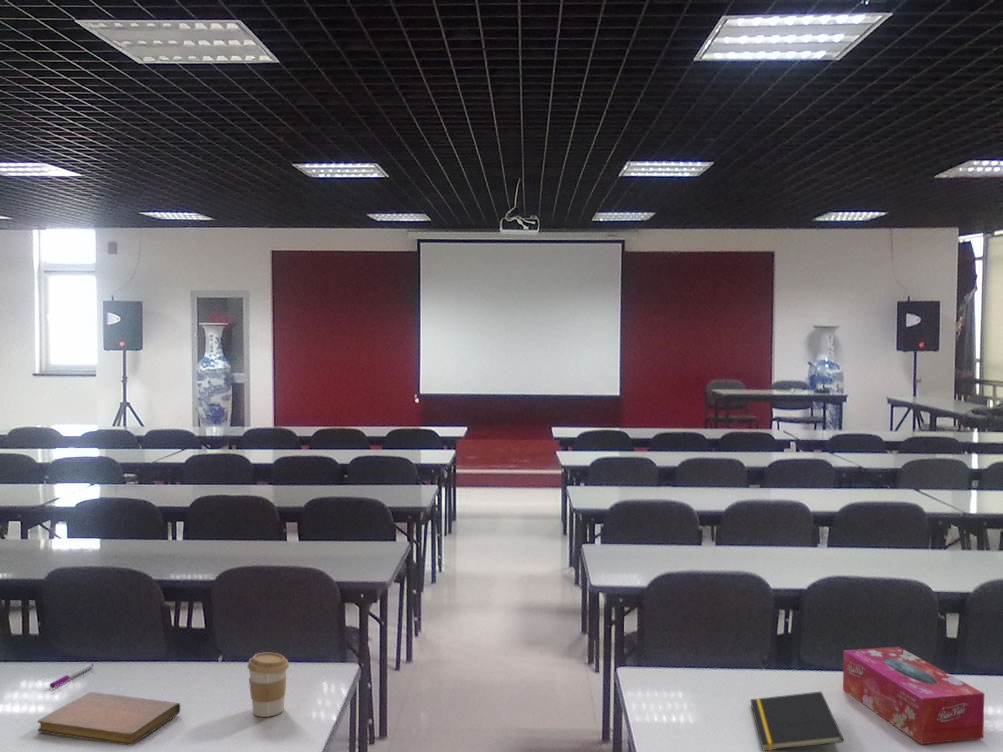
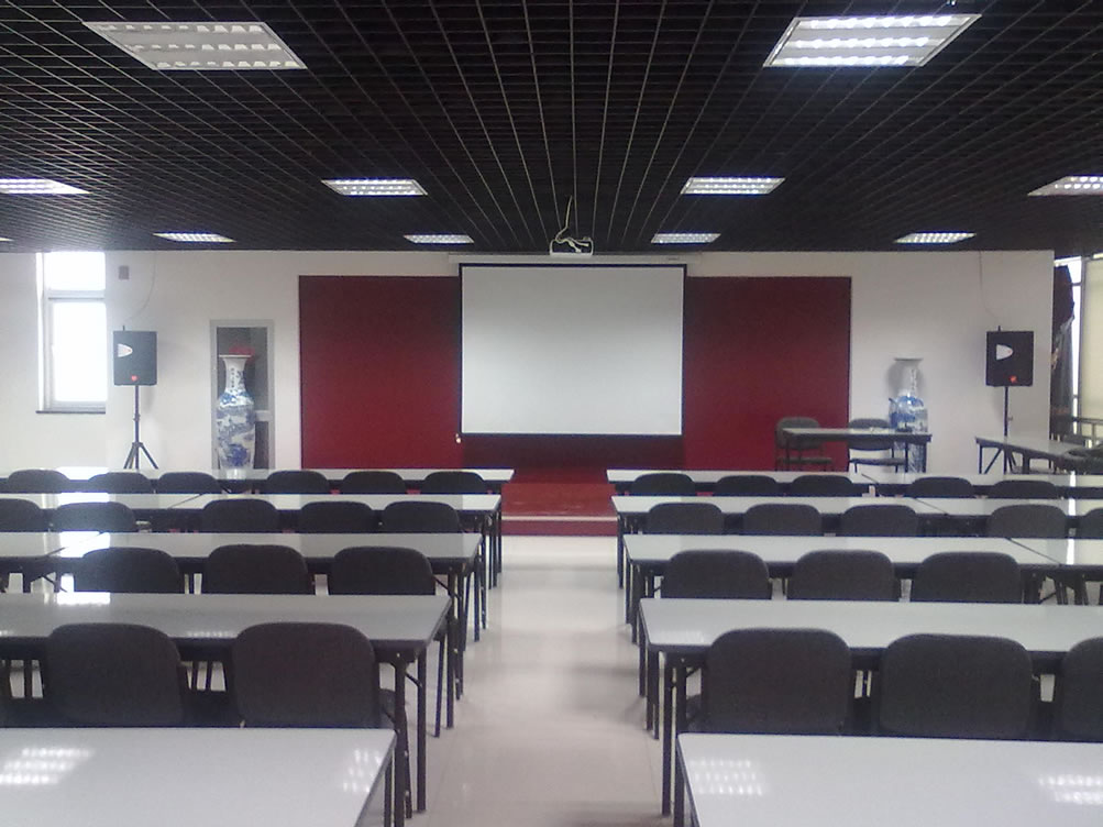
- tissue box (908, 691)
- coffee cup (268, 682)
- notebook (110, 716)
- pen (72, 674)
- notepad (793, 719)
